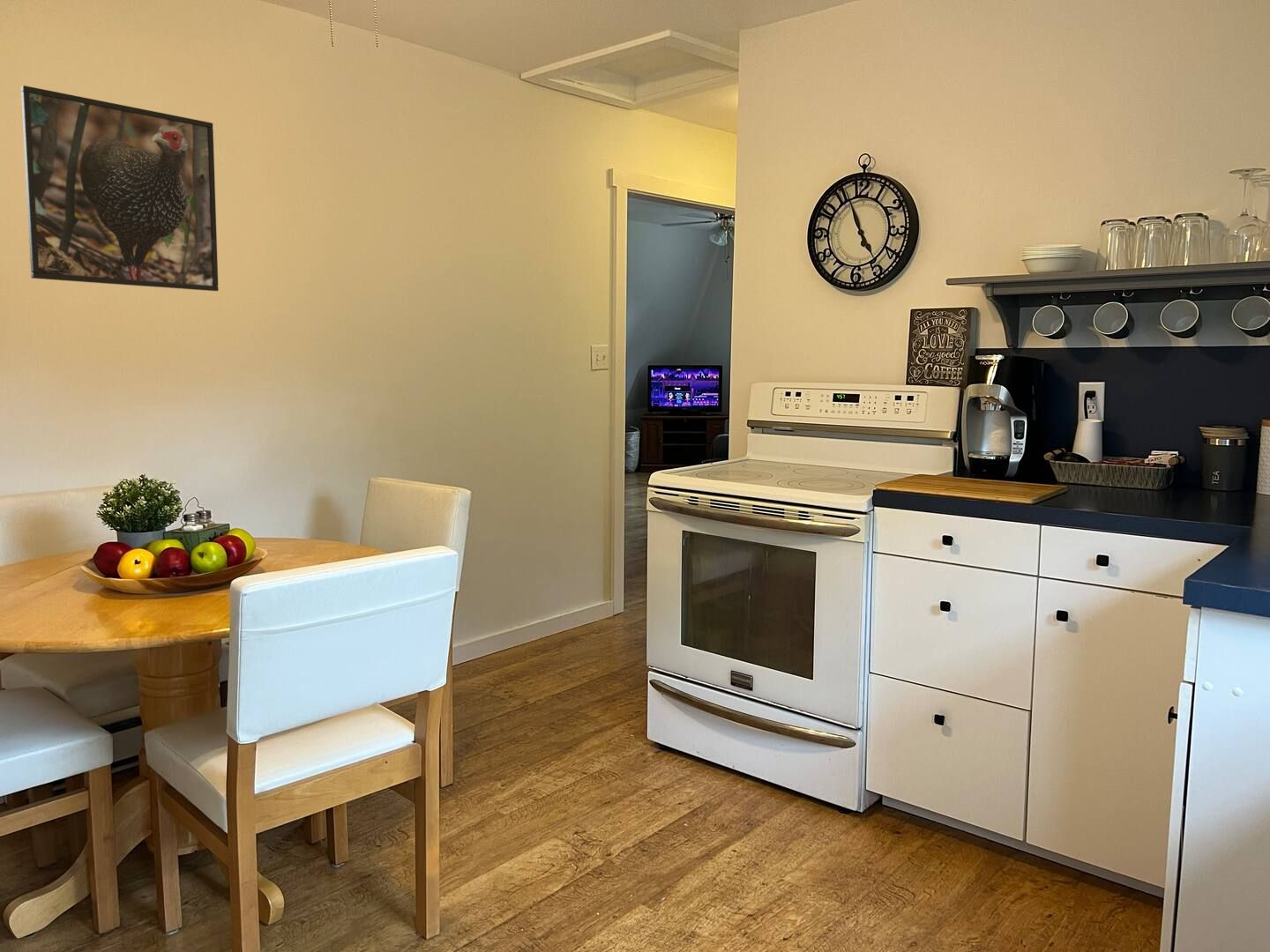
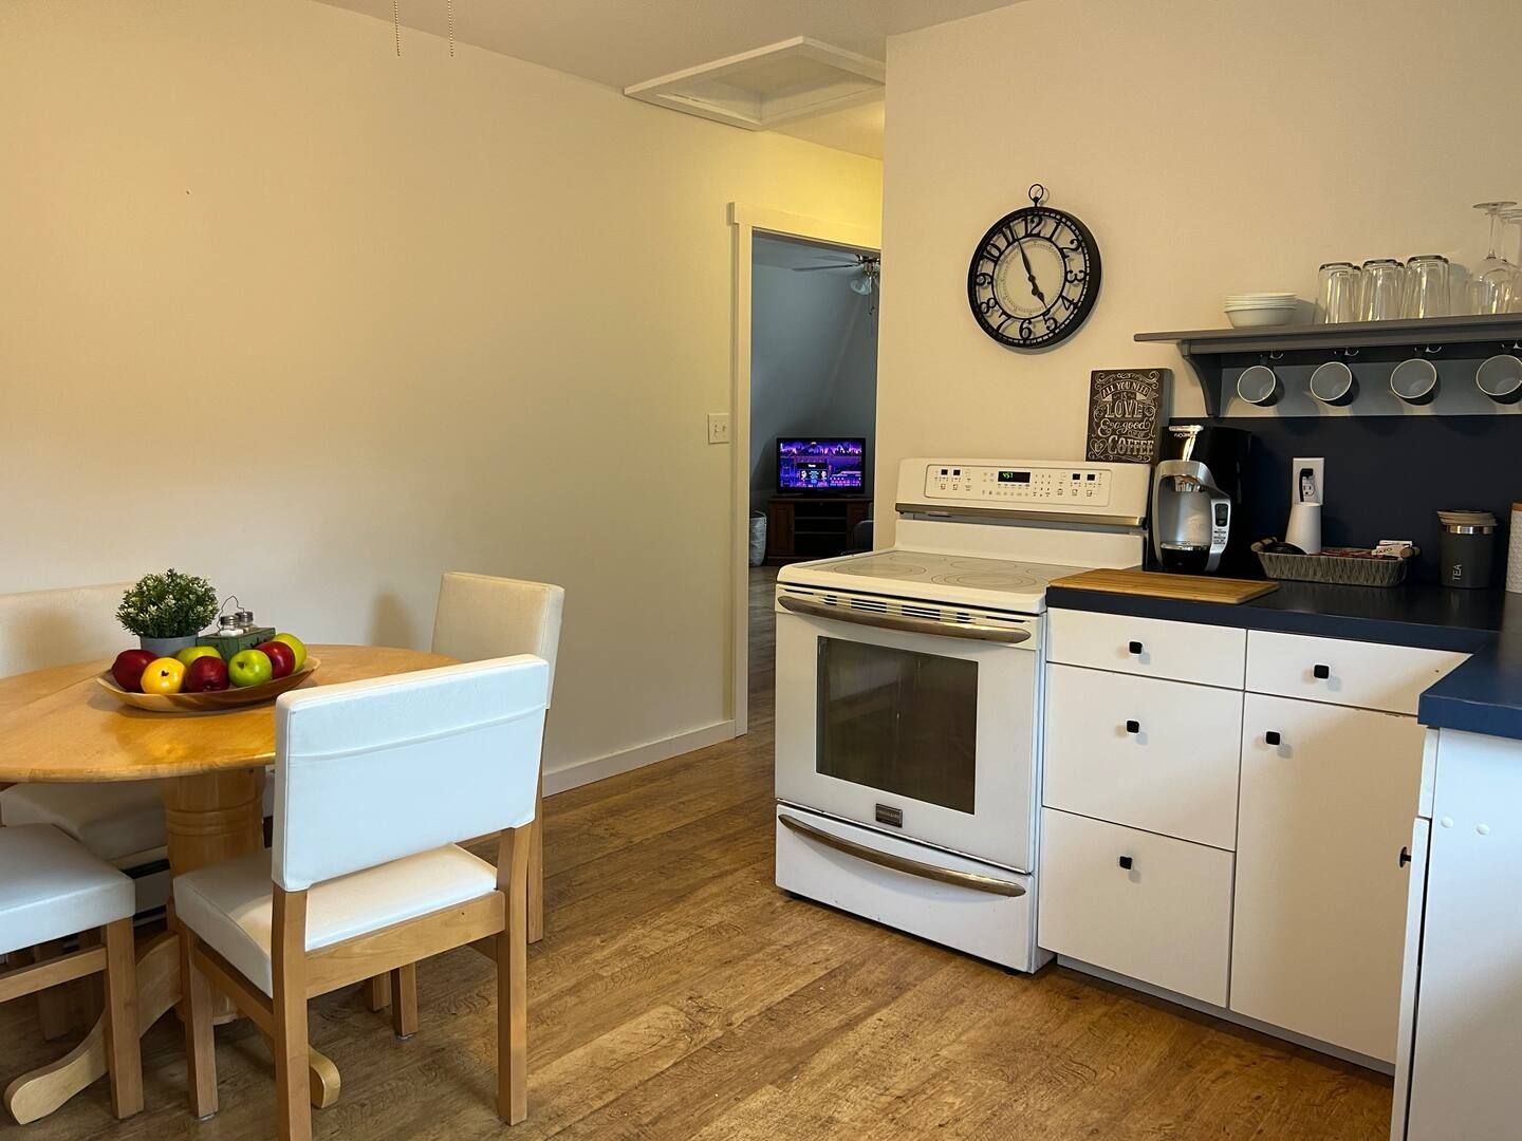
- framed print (127, 196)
